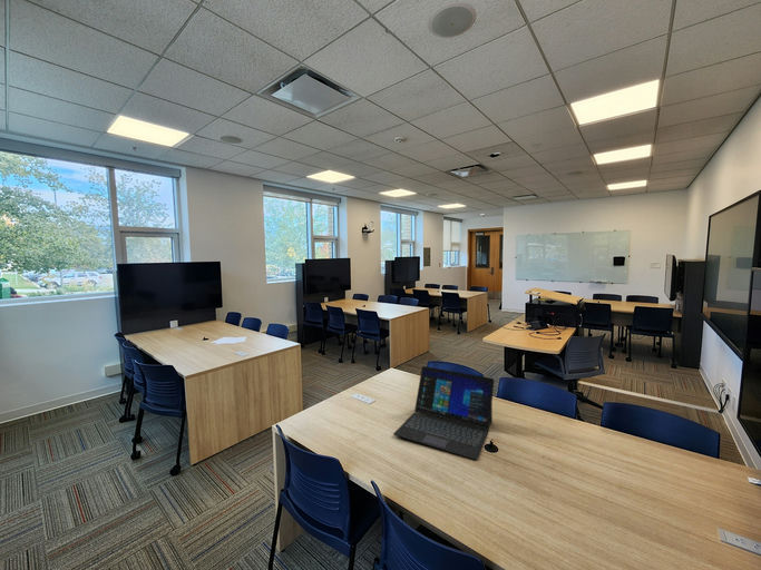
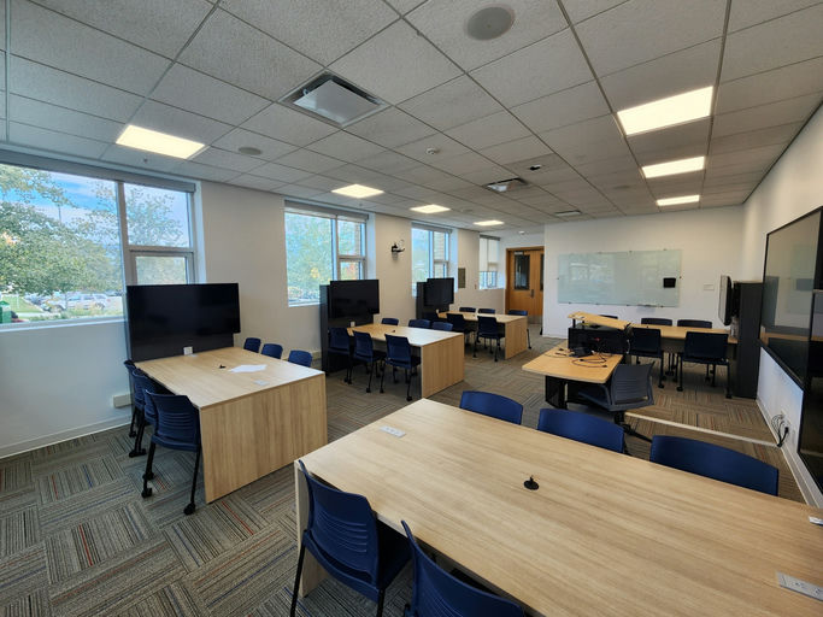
- laptop (445, 405)
